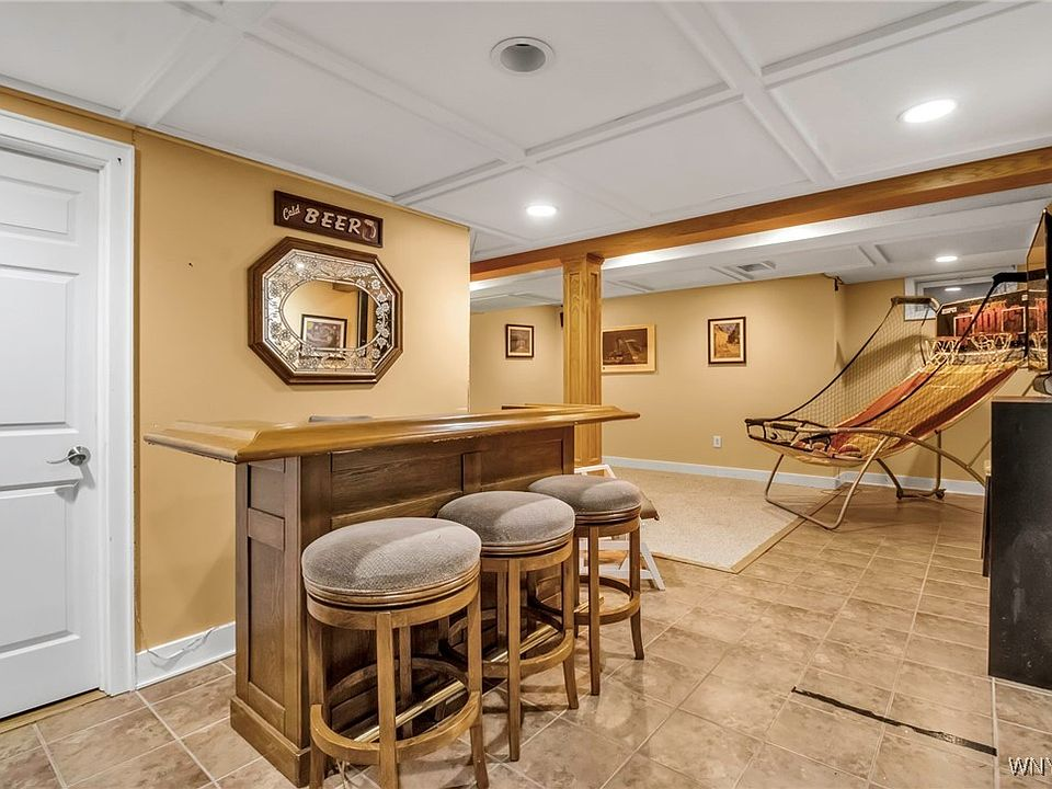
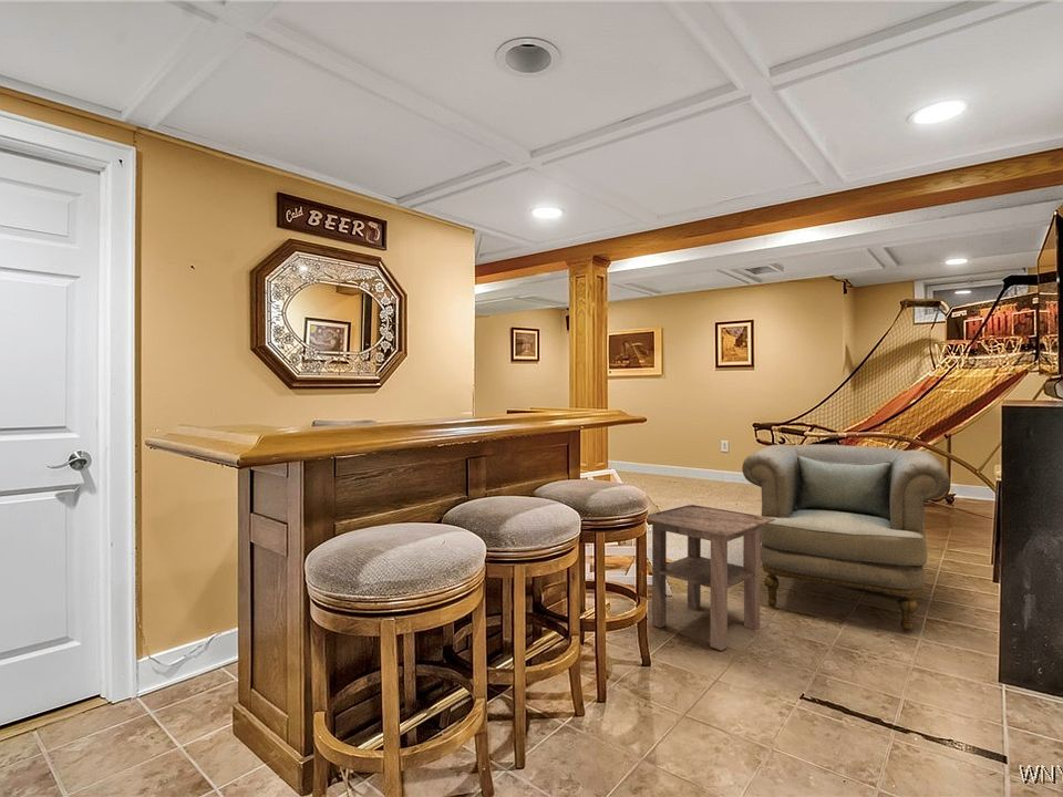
+ side table (705, 570)
+ armchair (839, 522)
